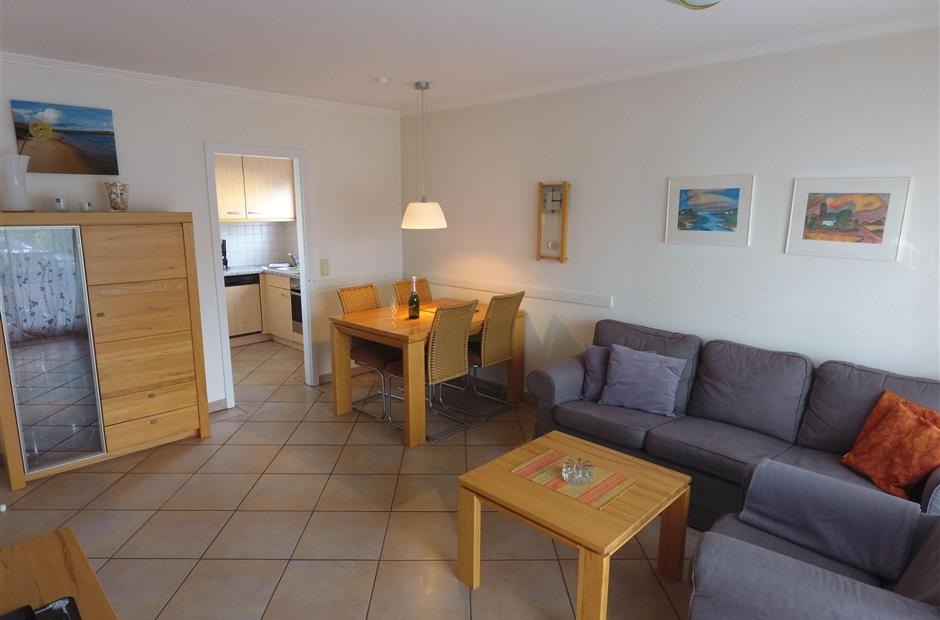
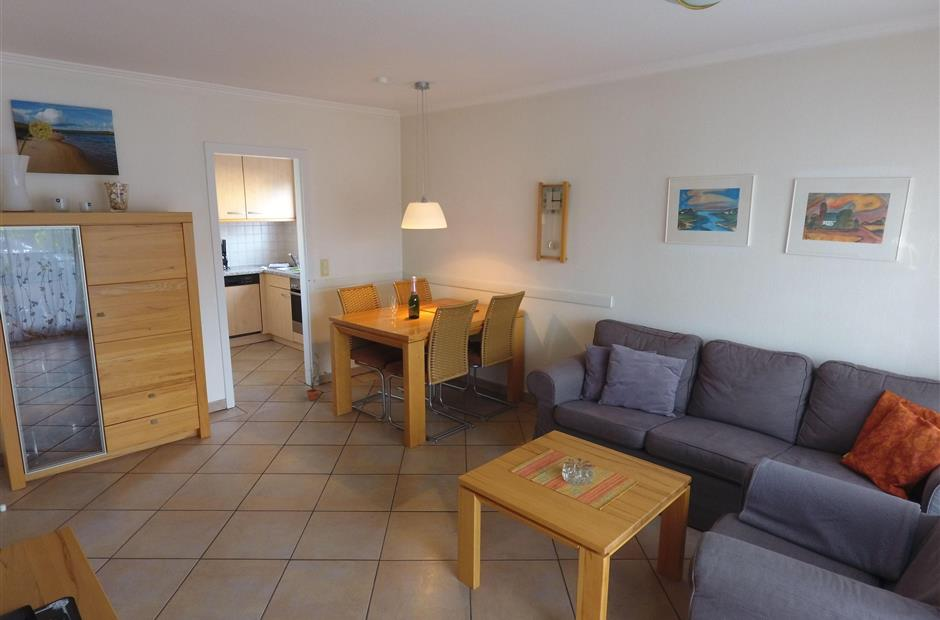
+ potted plant (313, 377)
